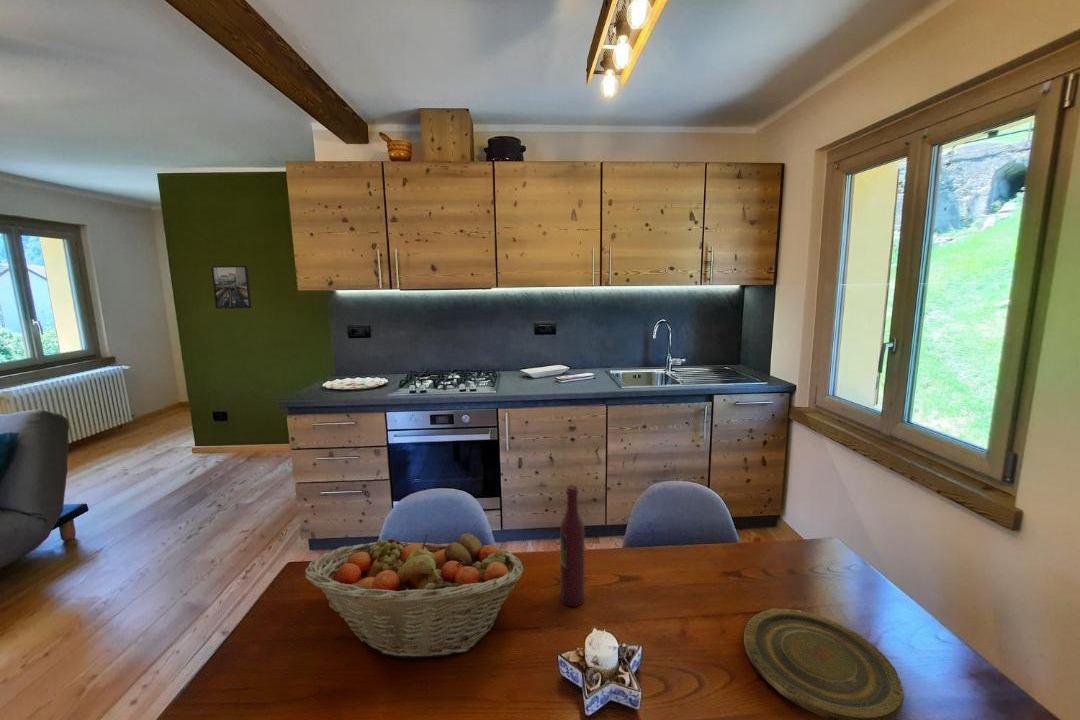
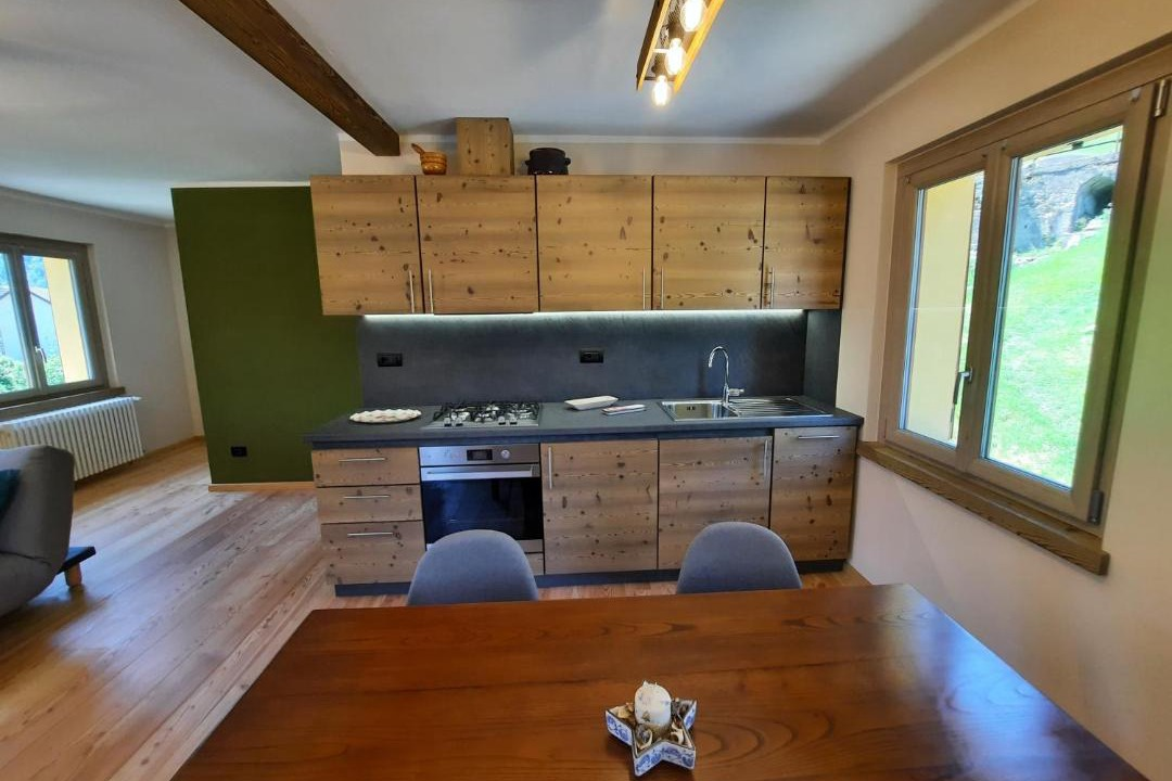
- plate (816, 658)
- wine bottle (572, 543)
- fruit basket (419, 579)
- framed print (231, 287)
